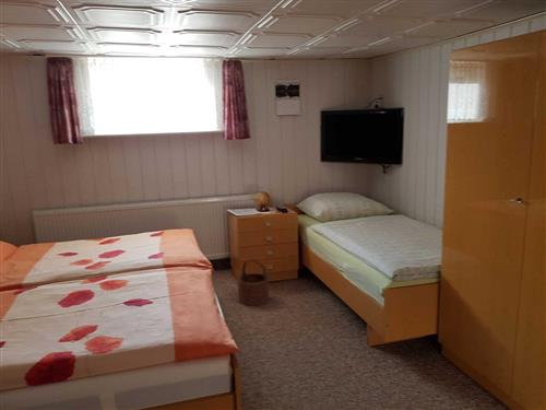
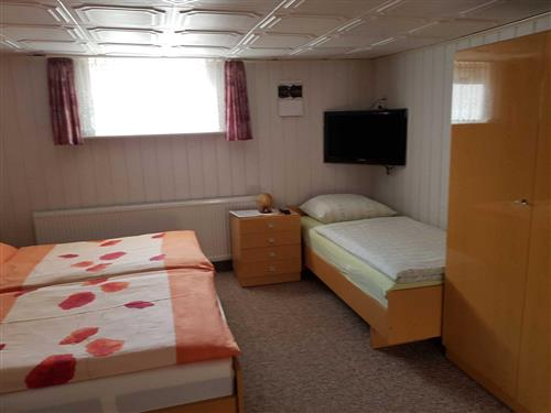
- wooden bucket (252, 280)
